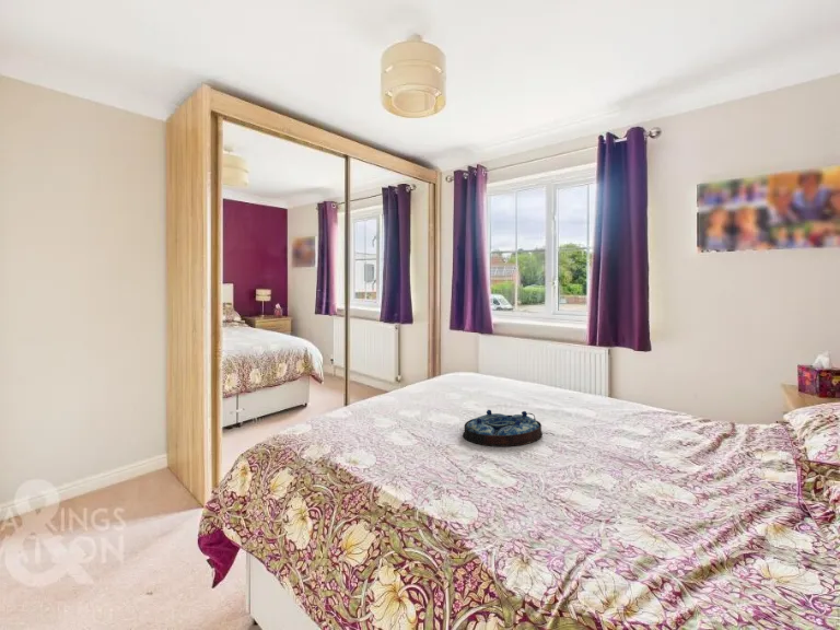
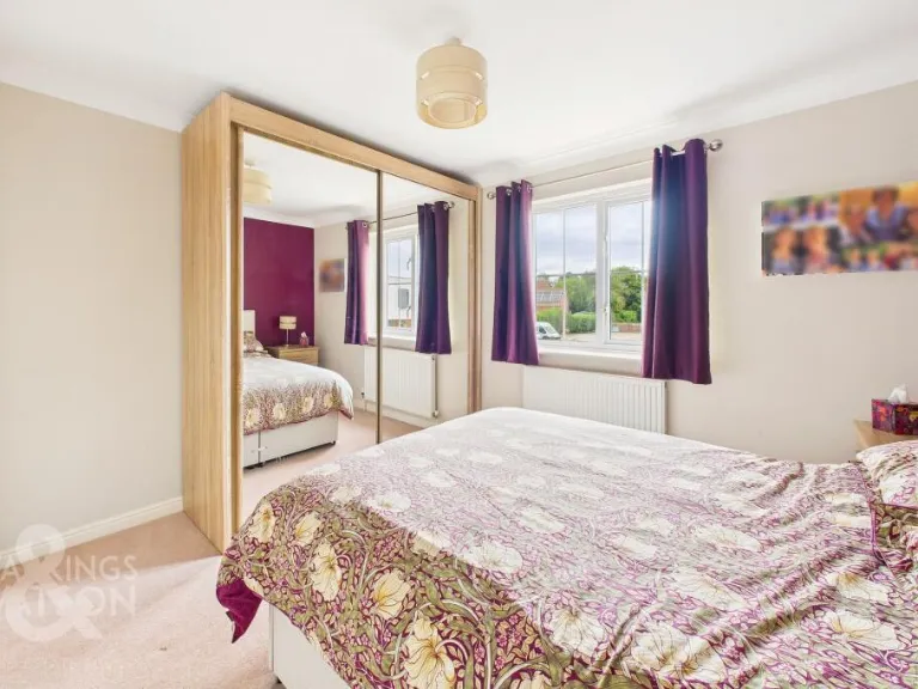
- serving tray (502, 423)
